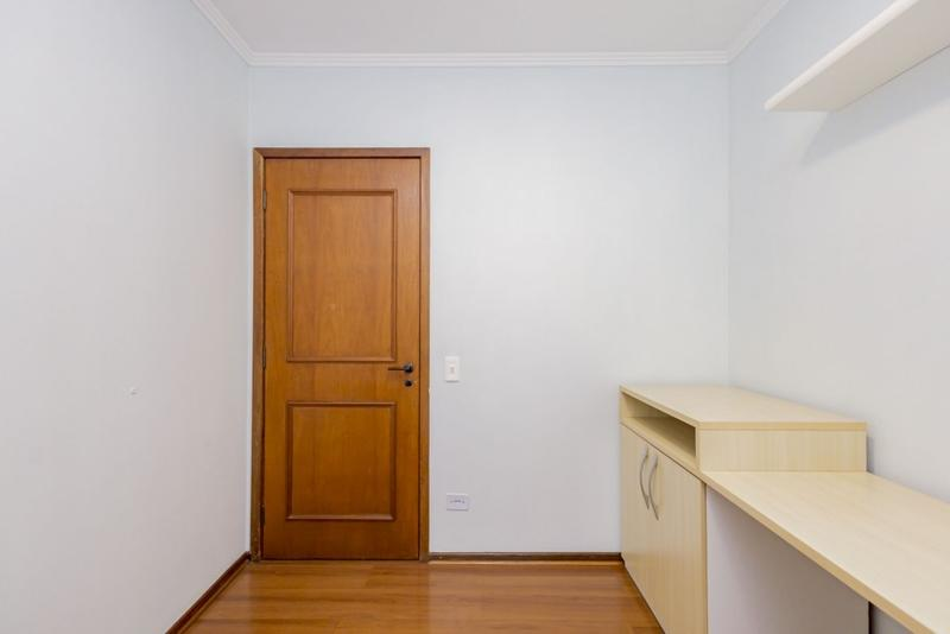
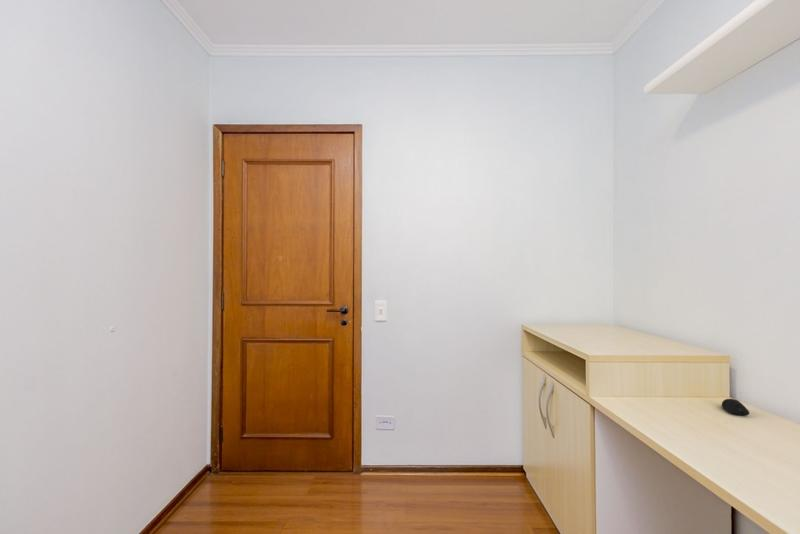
+ computer mouse (734, 405)
